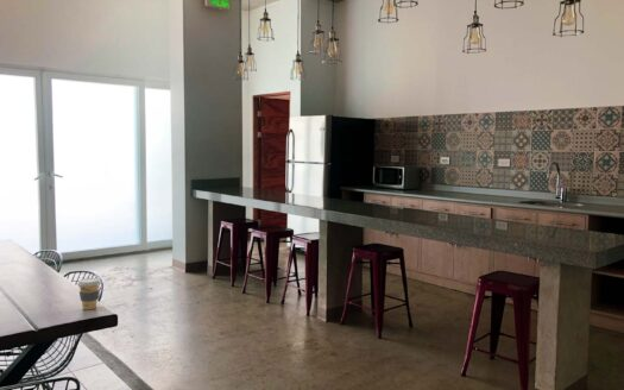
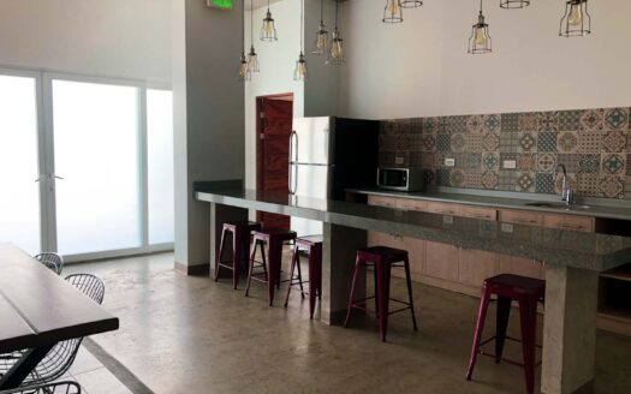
- coffee cup (89, 294)
